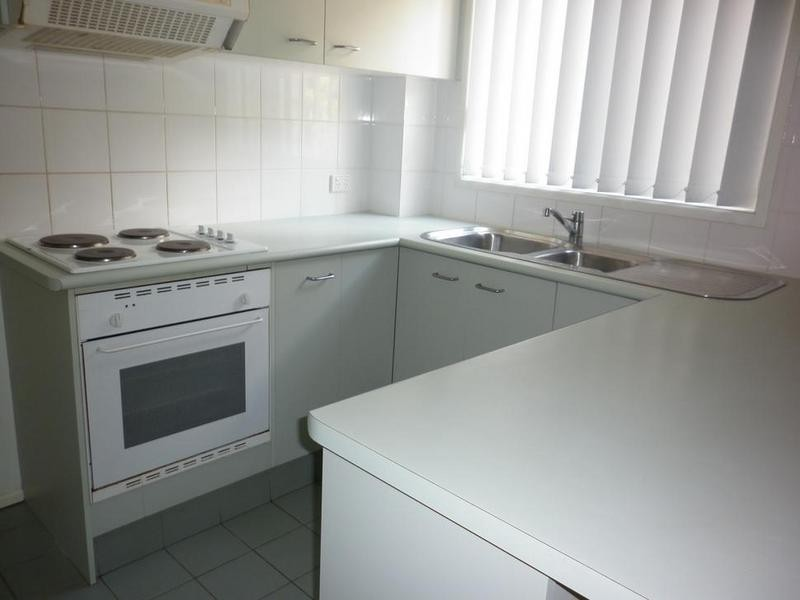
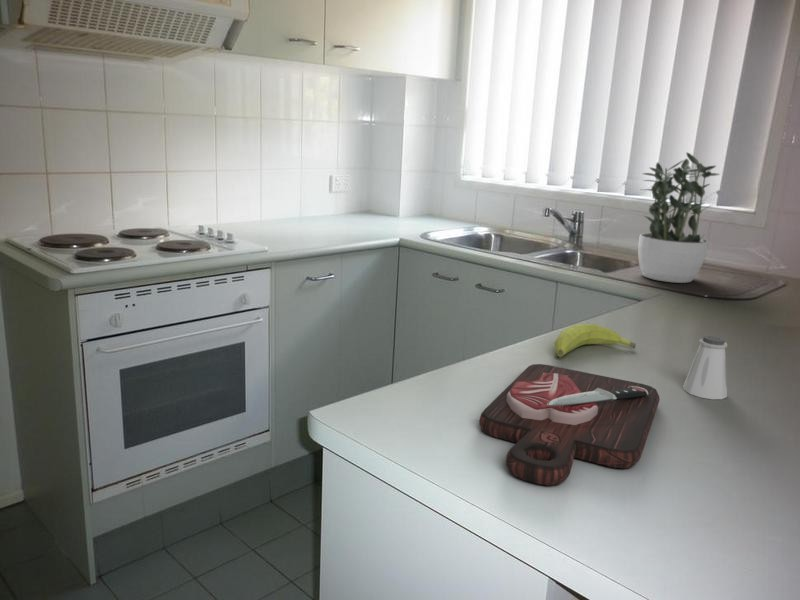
+ potted plant (672, 216)
+ fruit (591, 341)
+ saltshaker (709, 365)
+ cutting board (568, 409)
